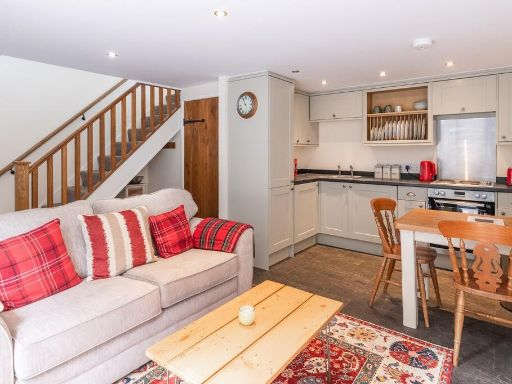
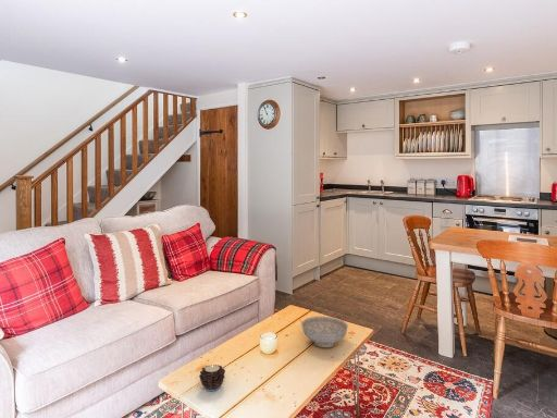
+ candle (212, 376)
+ decorative bowl (324, 333)
